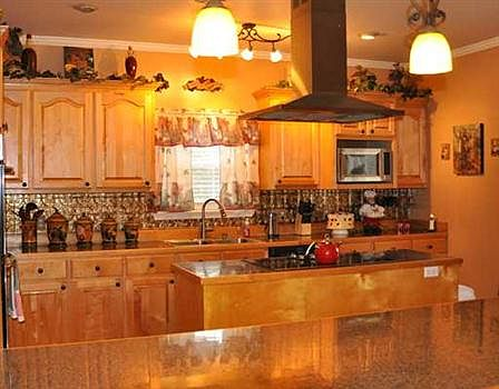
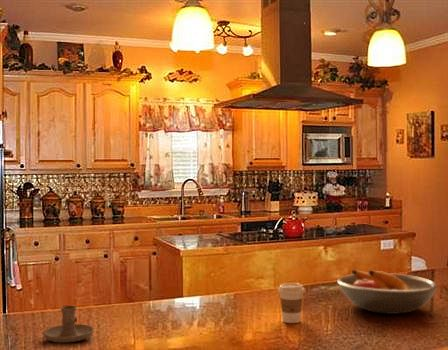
+ candle holder (69, 321)
+ fruit bowl (386, 291)
+ coffee cup (291, 302)
